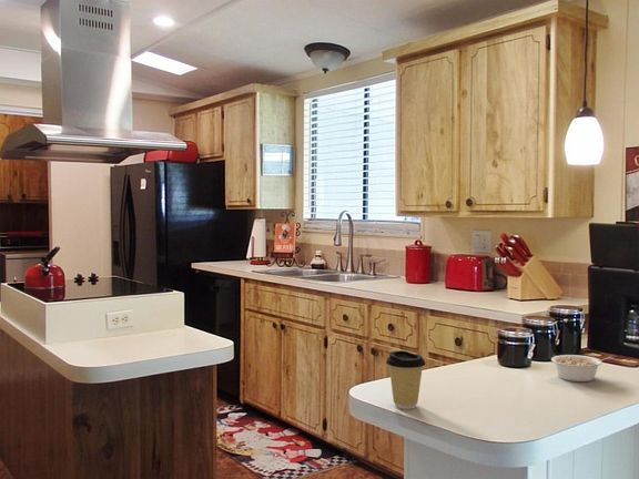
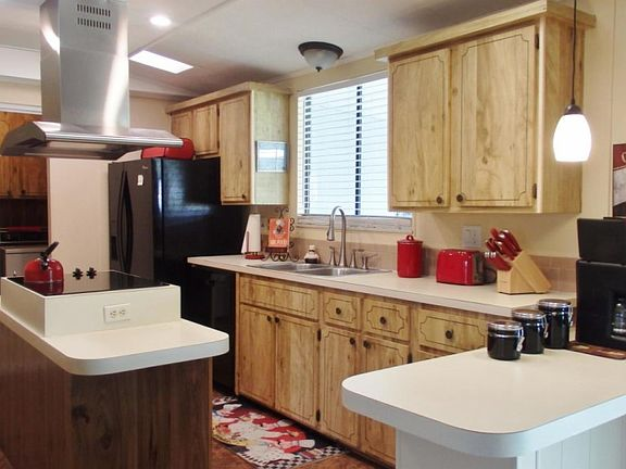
- legume (577, 366)
- coffee cup (405, 379)
